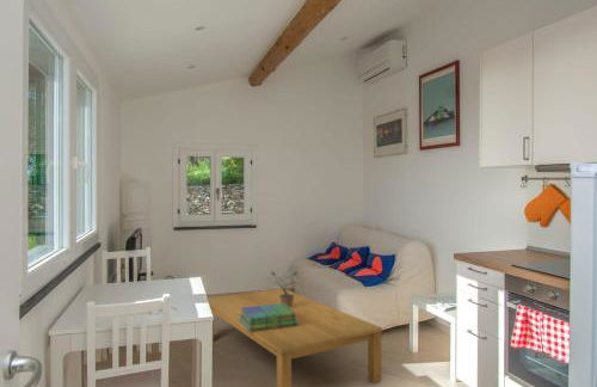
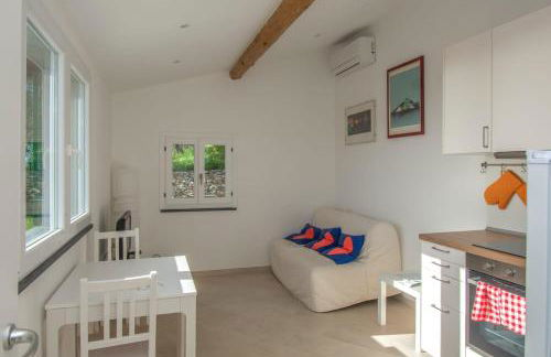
- coffee table (282, 334)
- potted plant (283, 284)
- stack of books (267, 315)
